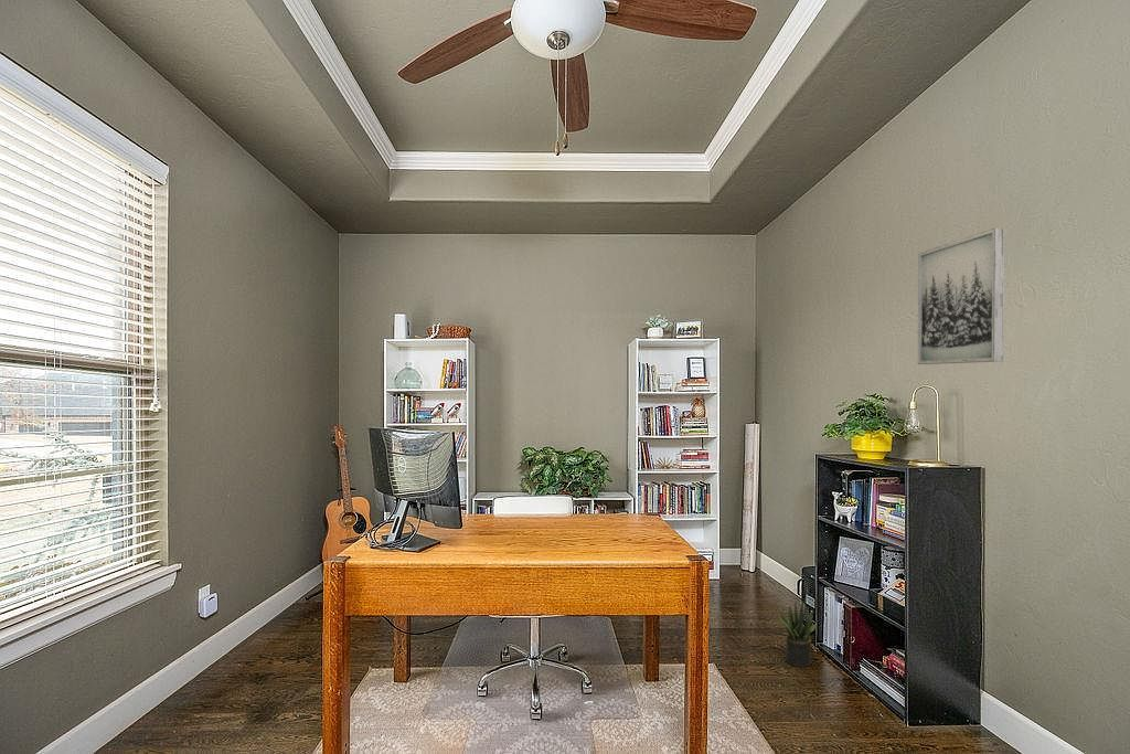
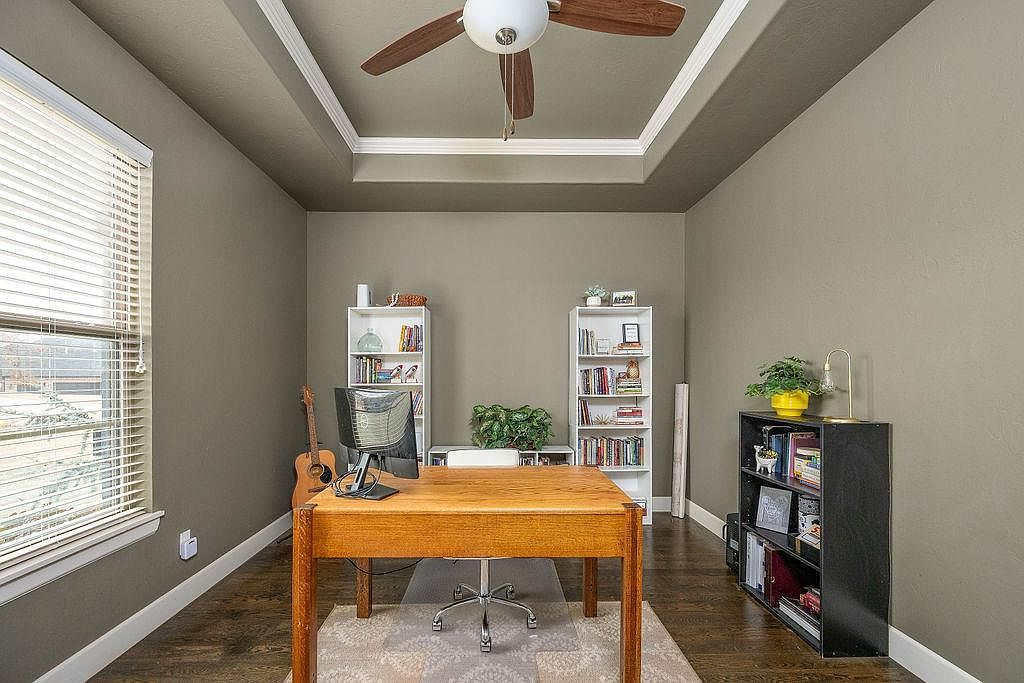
- wall art (957, 302)
- potted plant (795, 631)
